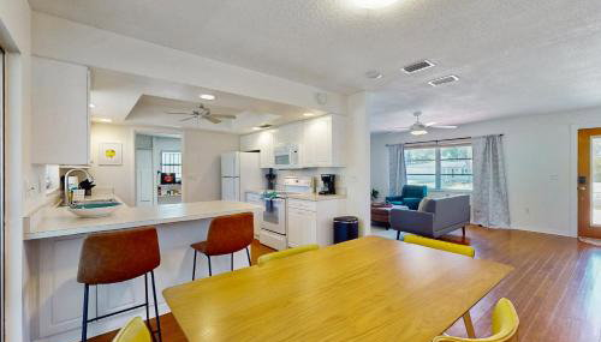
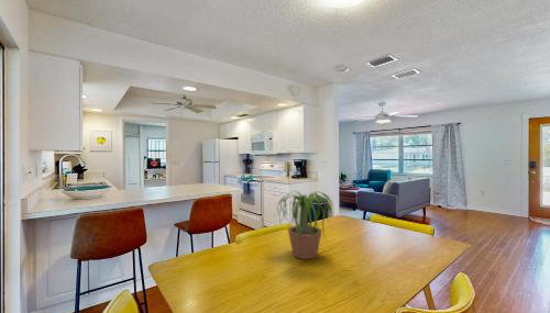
+ potted plant (310, 223)
